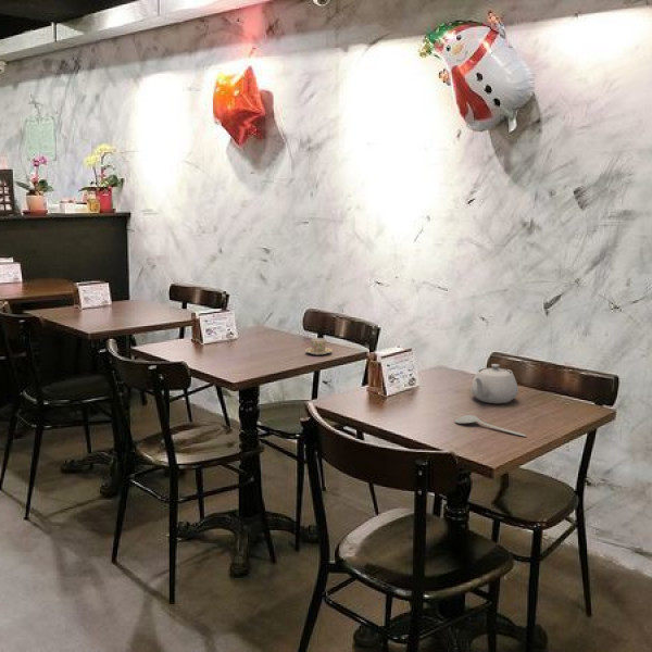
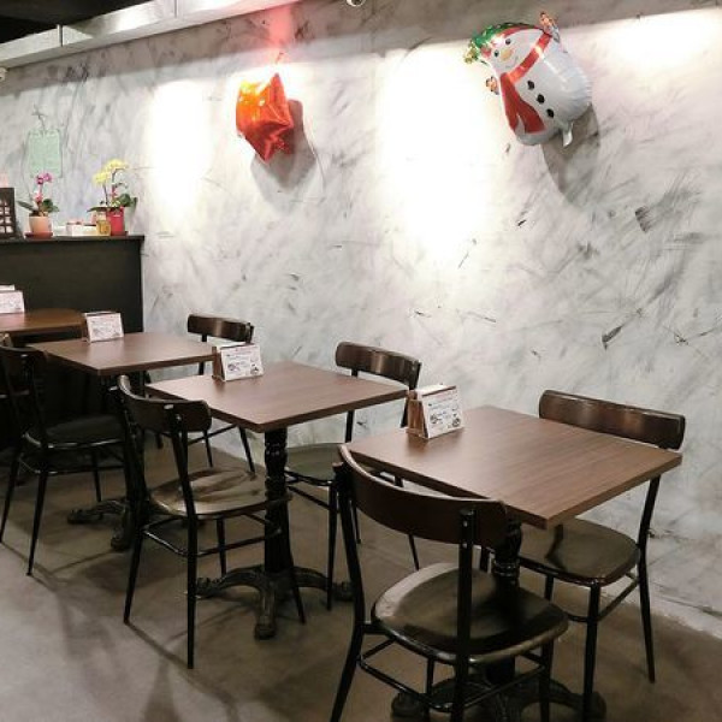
- teacup (318, 346)
- teapot (493, 383)
- spoon (488, 424)
